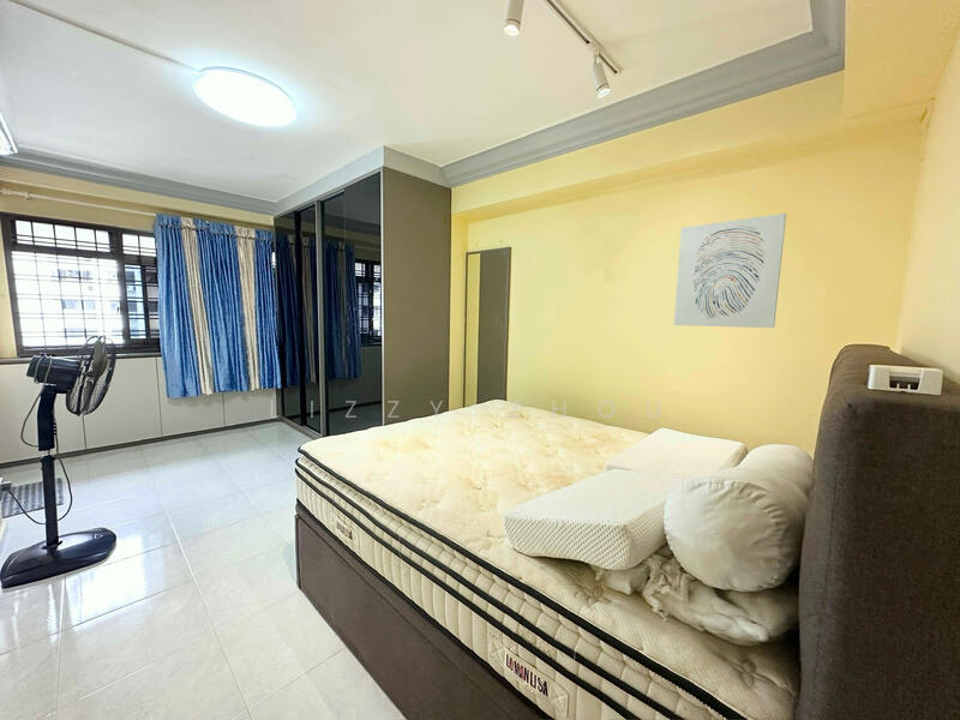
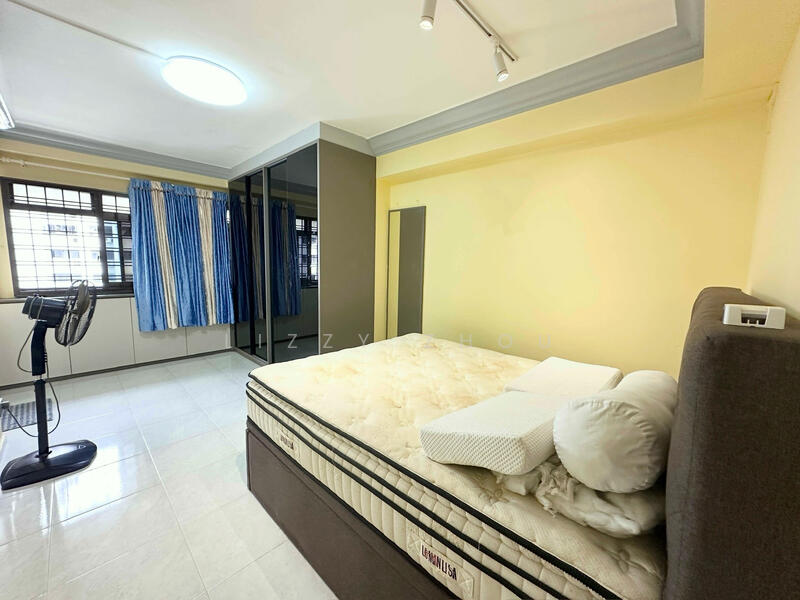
- wall art (725, 275)
